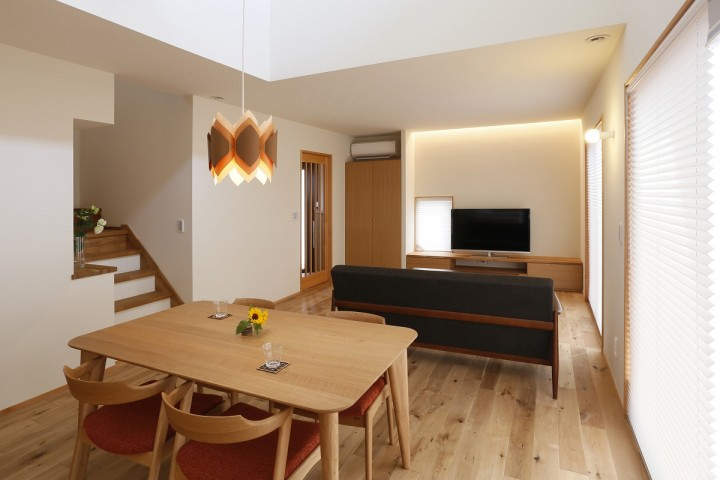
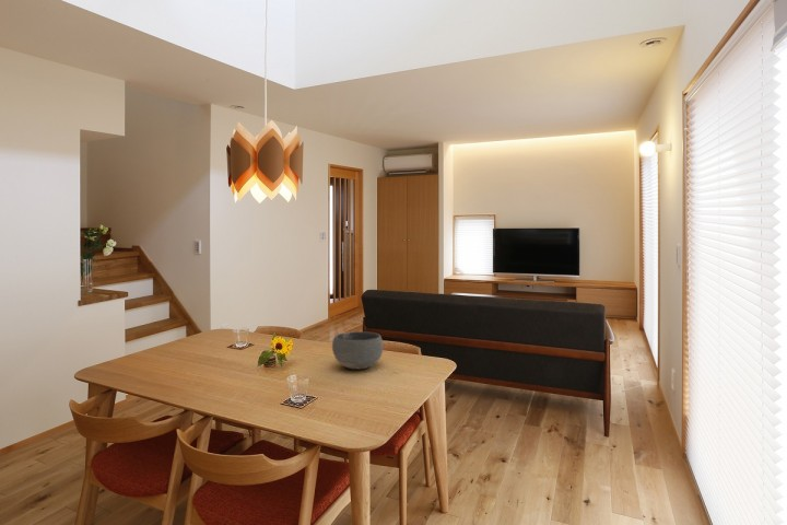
+ bowl (357, 350)
